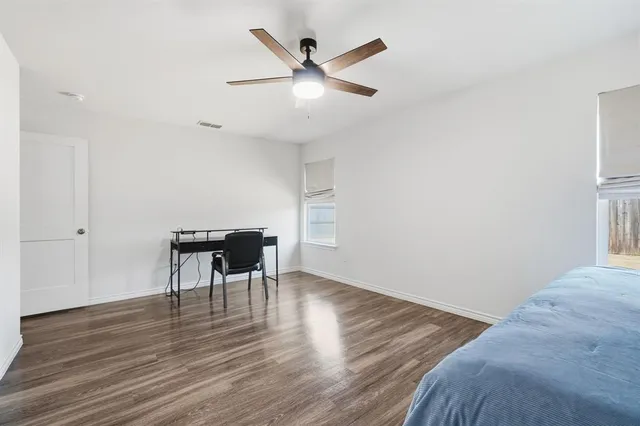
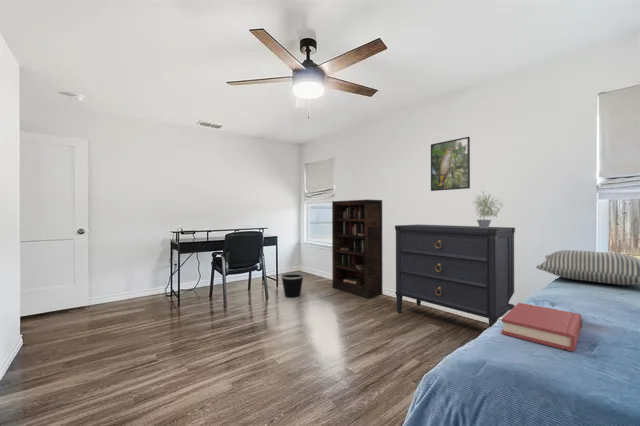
+ pillow (593, 266)
+ potted plant (487, 209)
+ hardback book (542, 323)
+ bookcase (356, 245)
+ wastebasket (292, 286)
+ dresser (449, 273)
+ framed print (449, 165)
